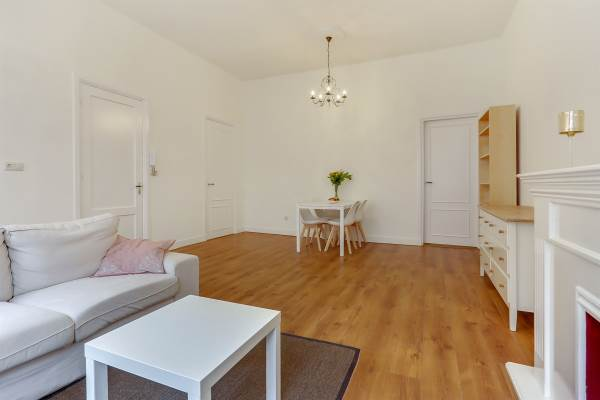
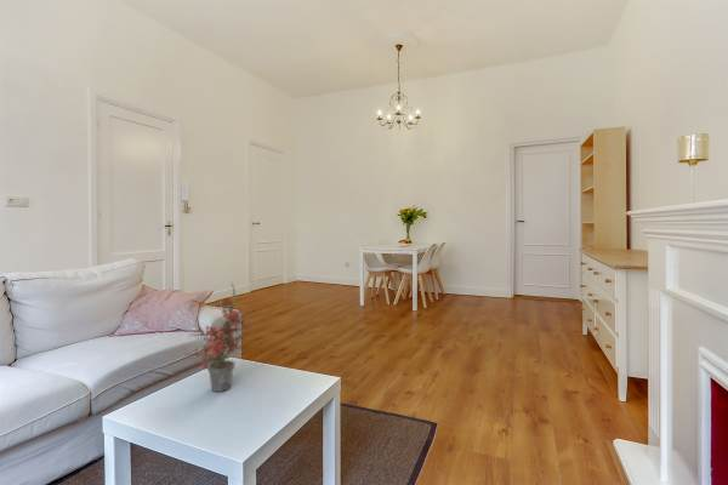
+ potted plant (223, 335)
